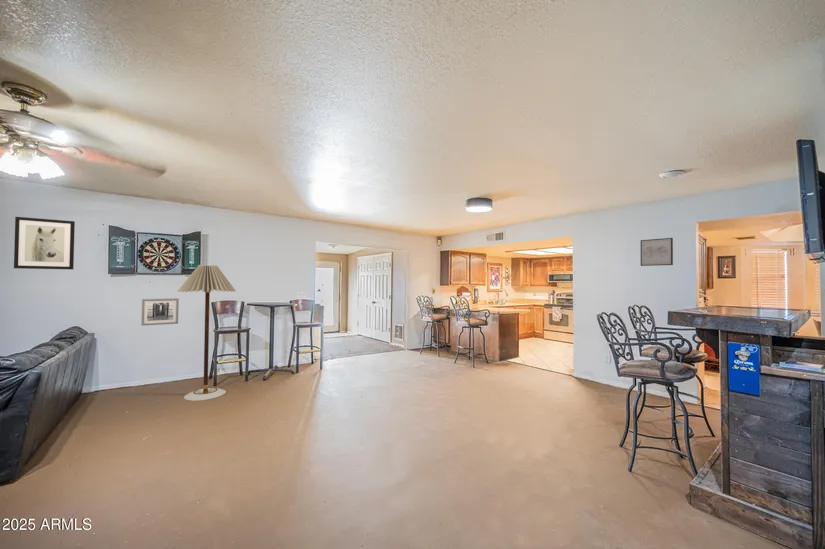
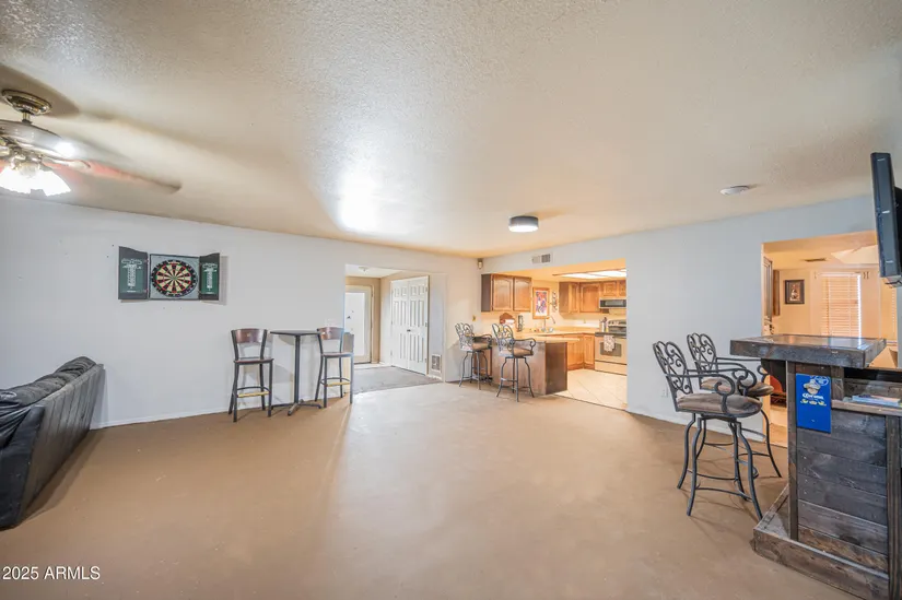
- wall art (160, 311)
- floor lamp (206, 329)
- wall art (45, 244)
- wall art (656, 252)
